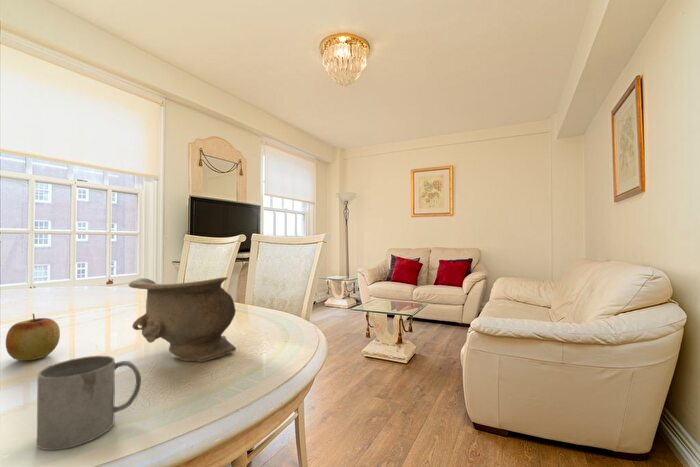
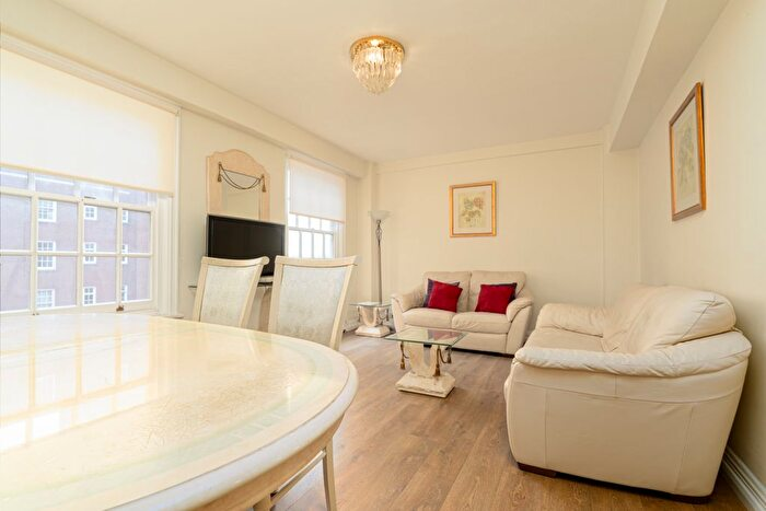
- decorative bowl (184, 314)
- mug (93, 394)
- apple (33, 335)
